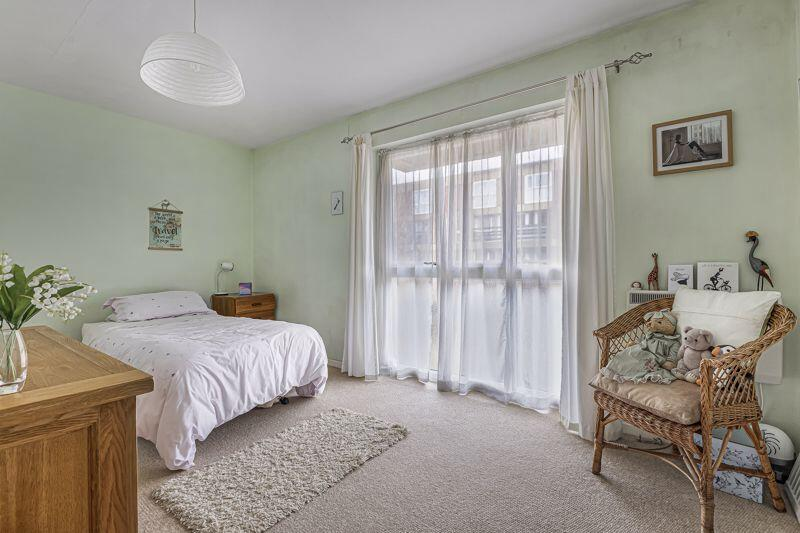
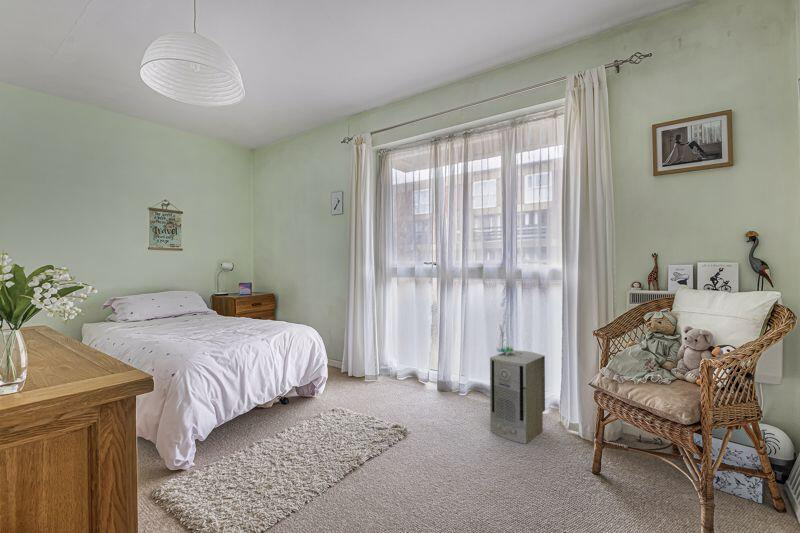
+ air purifier (517, 393)
+ decorative plant (509, 344)
